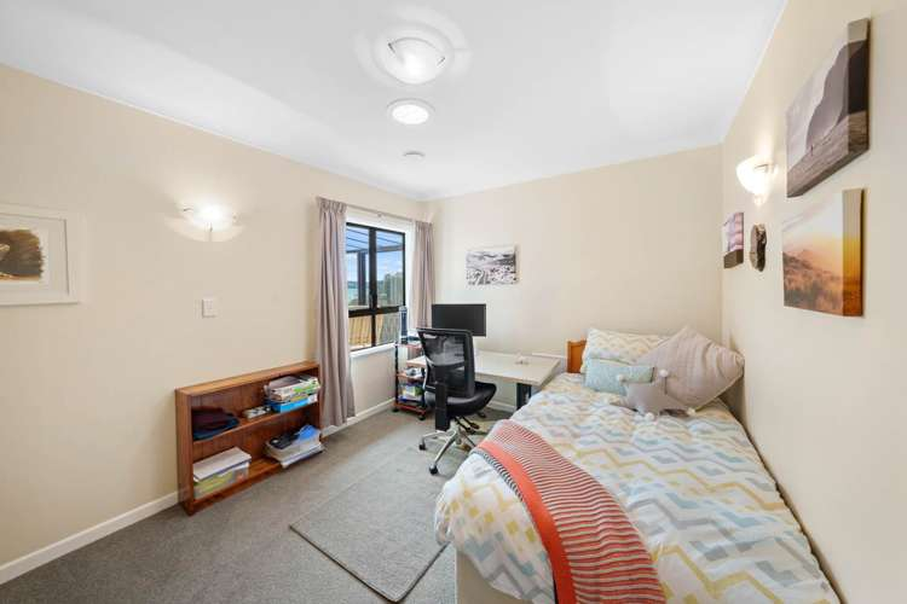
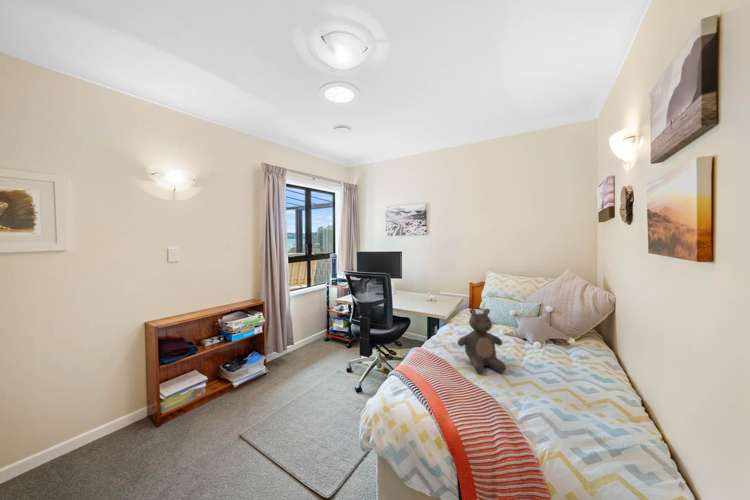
+ teddy bear (483, 338)
